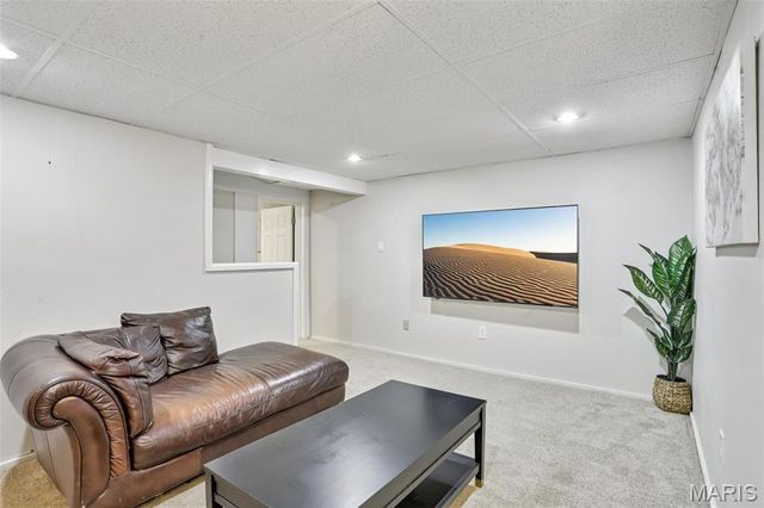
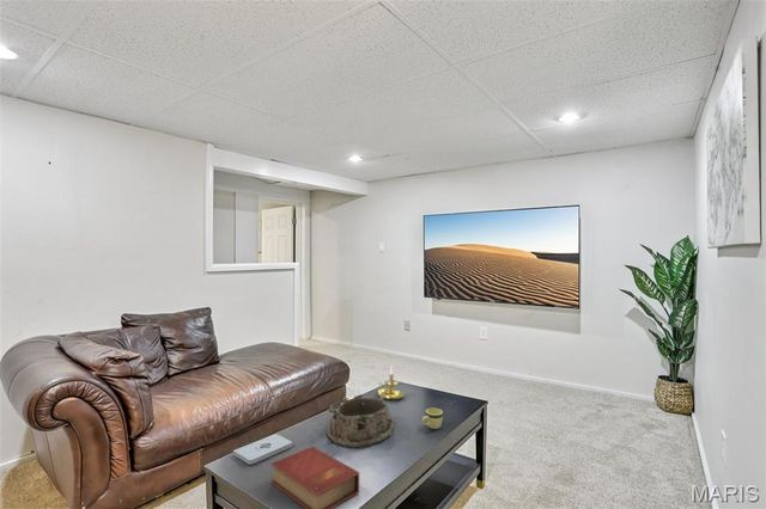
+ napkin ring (360, 416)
+ mug (431, 419)
+ candle holder (389, 380)
+ book (314, 477)
+ notepad (263, 448)
